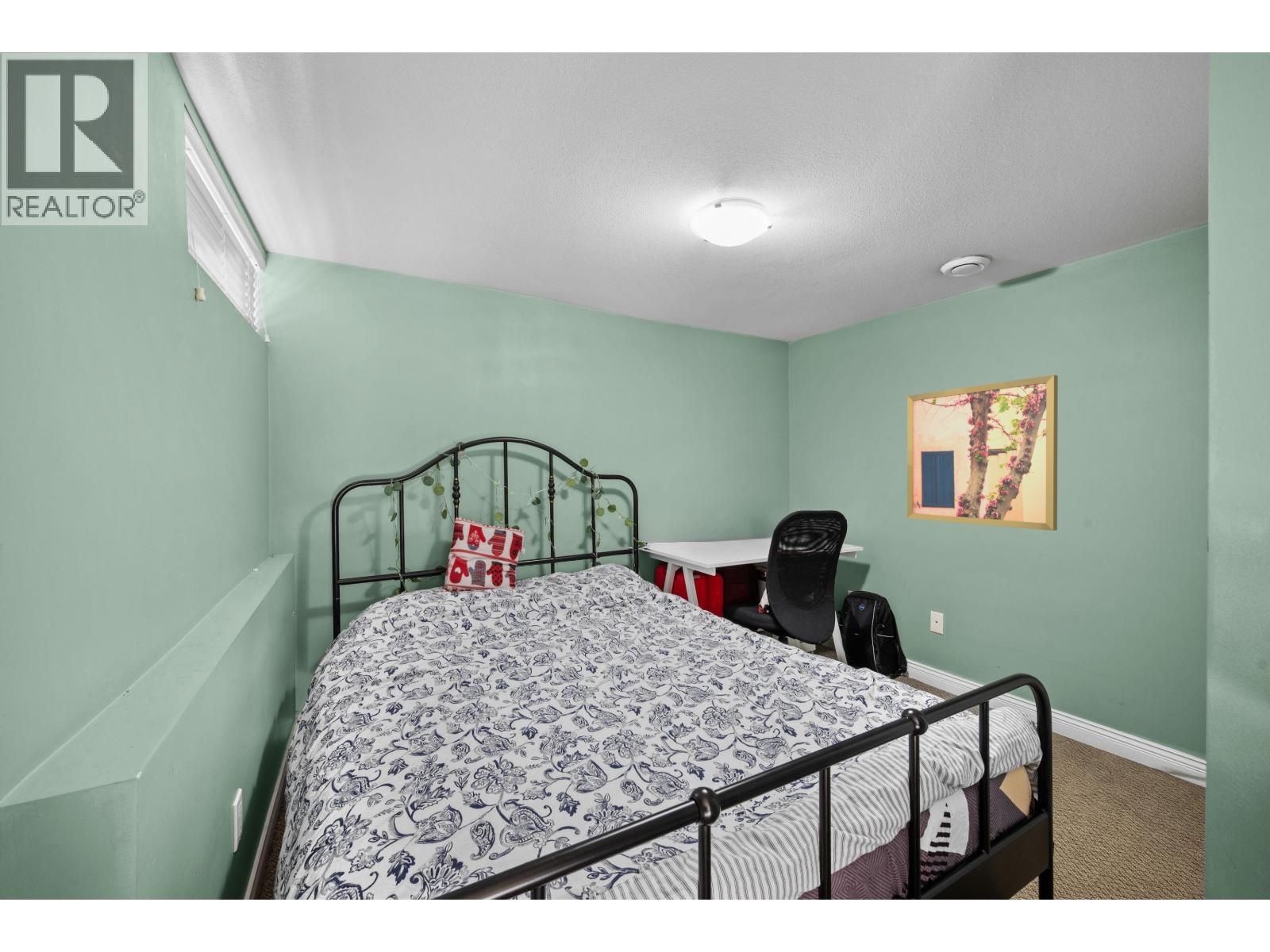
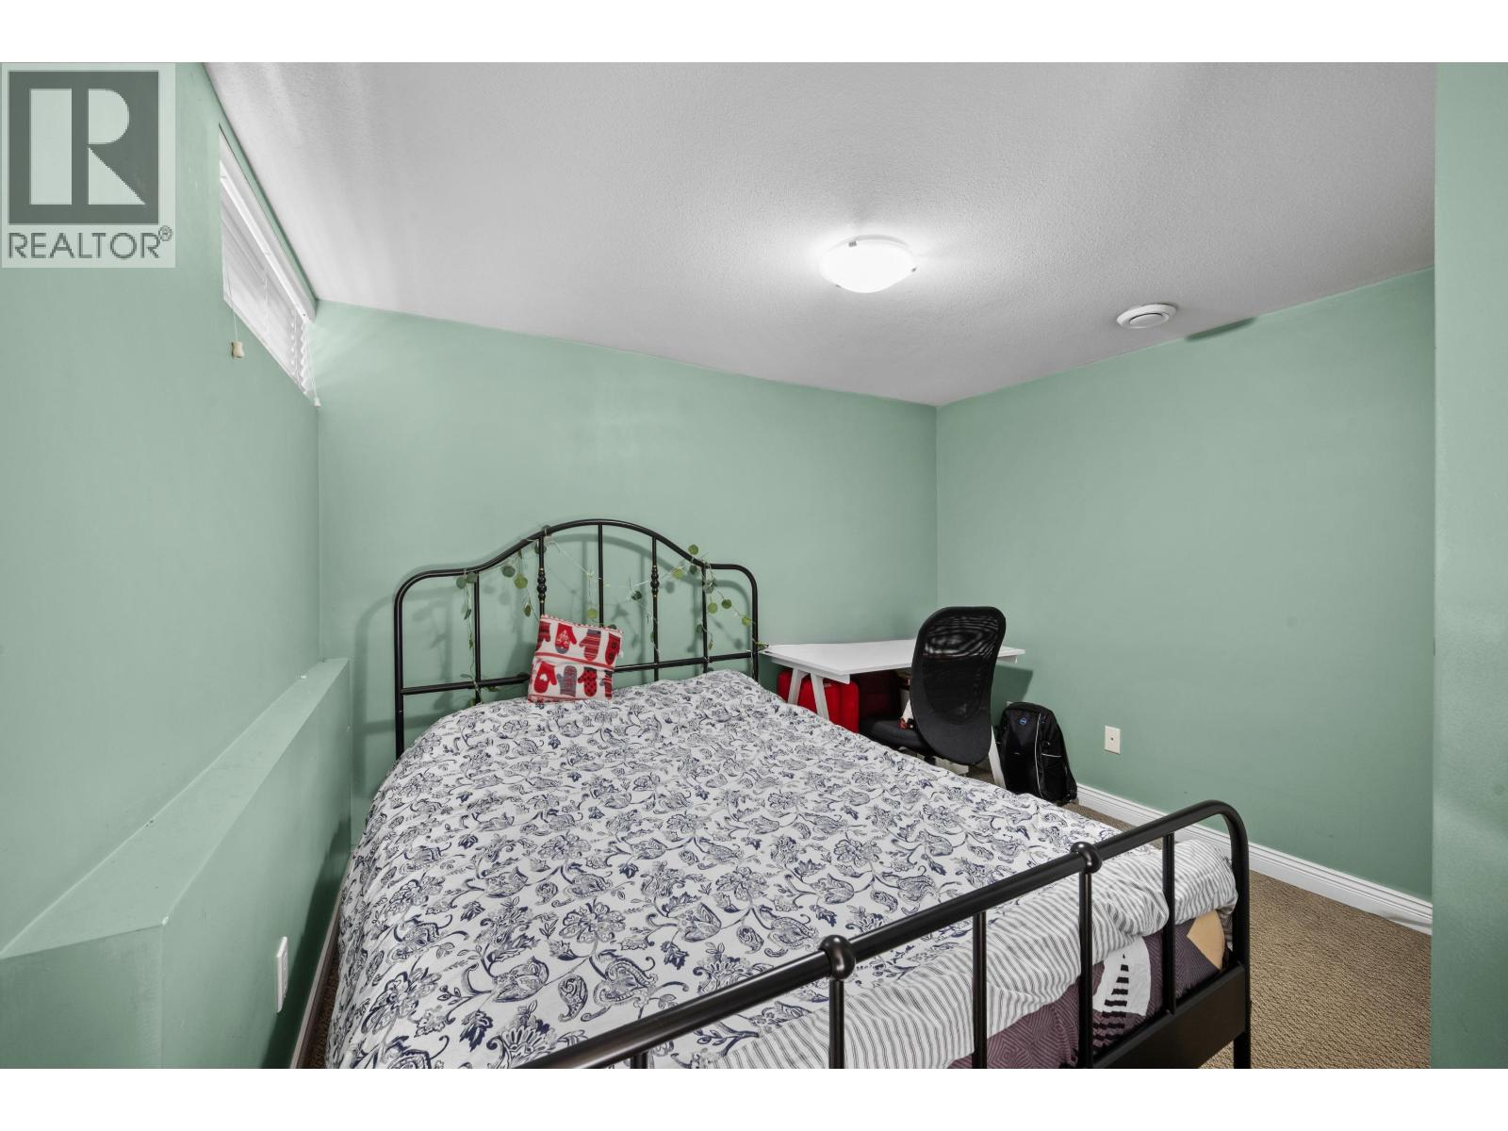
- wall art (973, 455)
